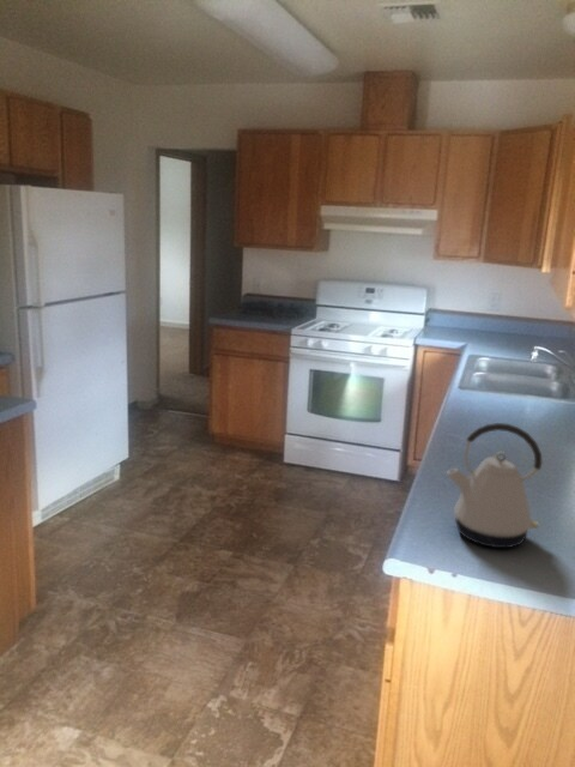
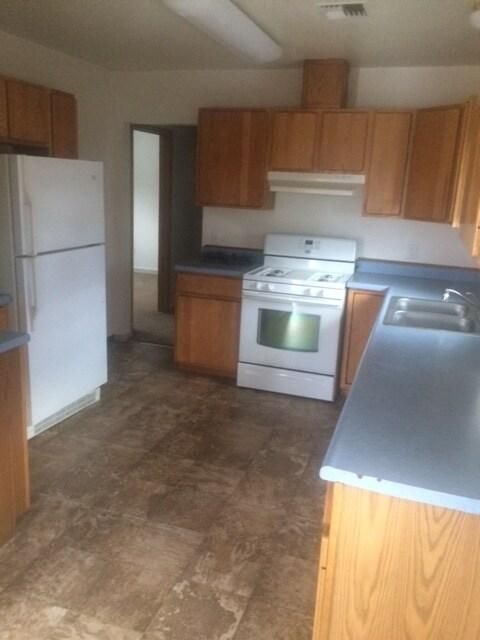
- kettle (494, 479)
